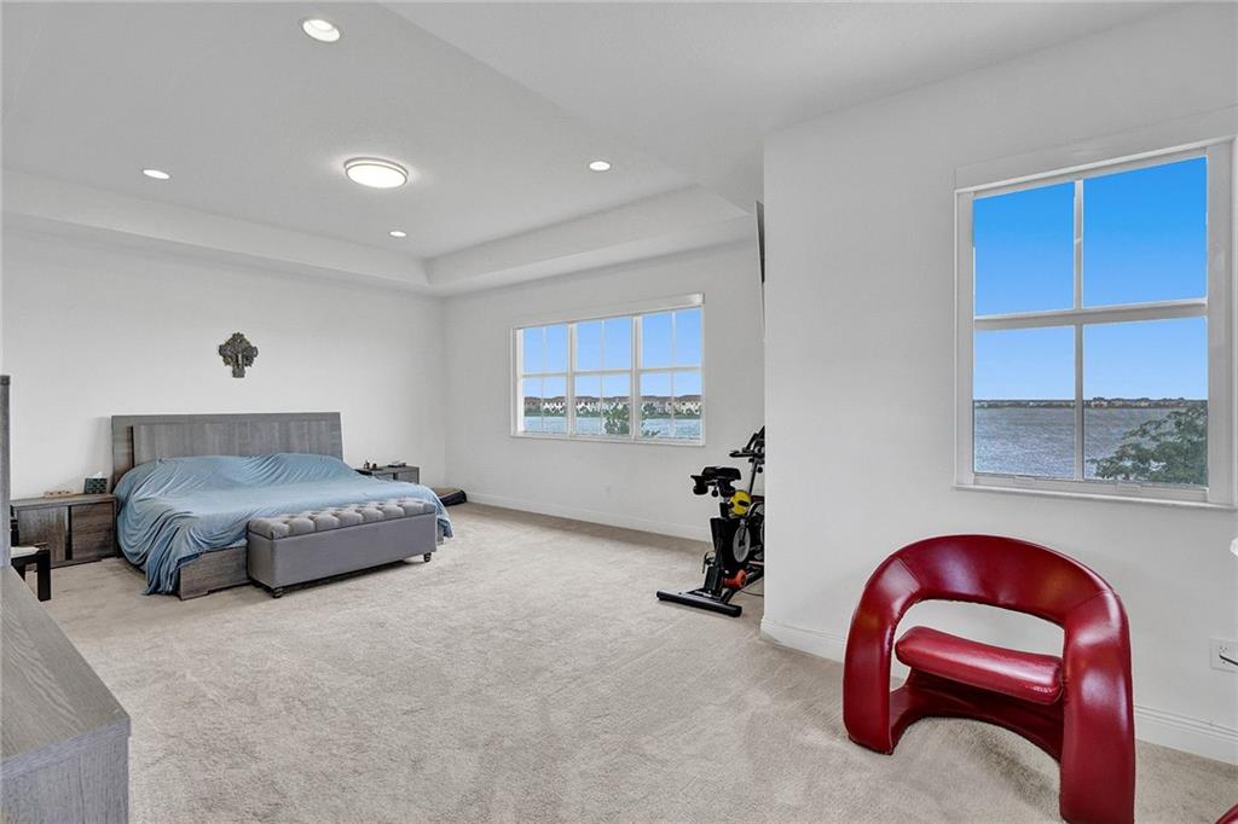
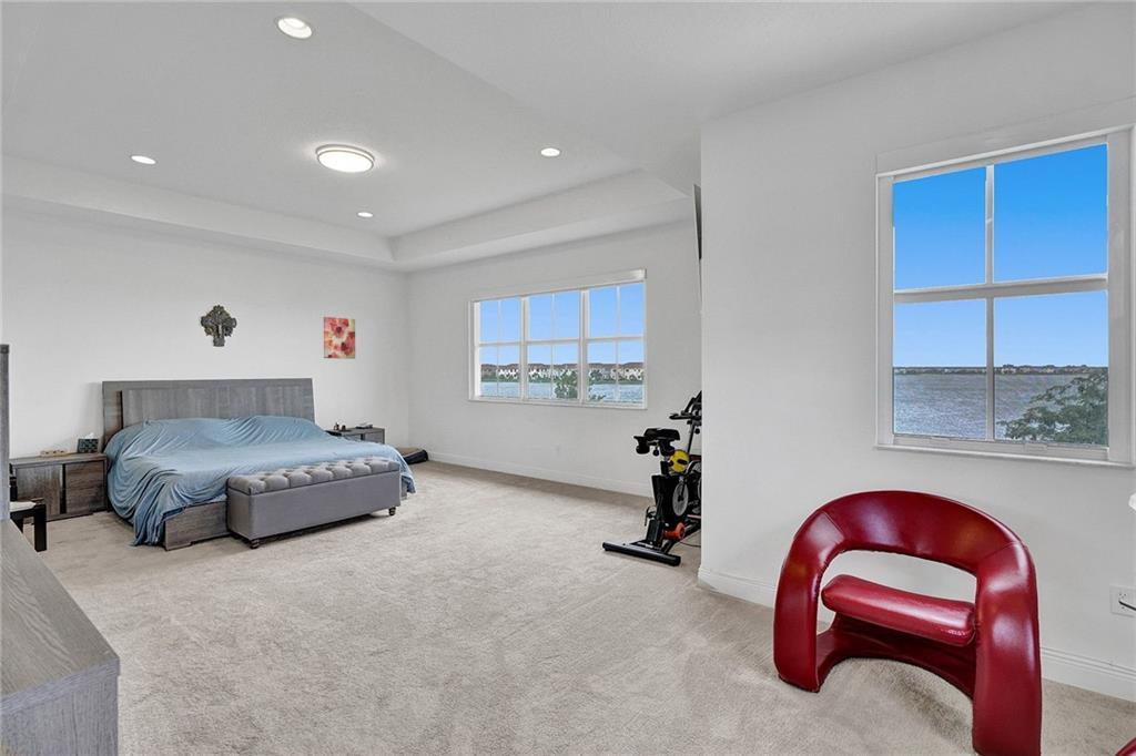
+ wall art (339, 338)
